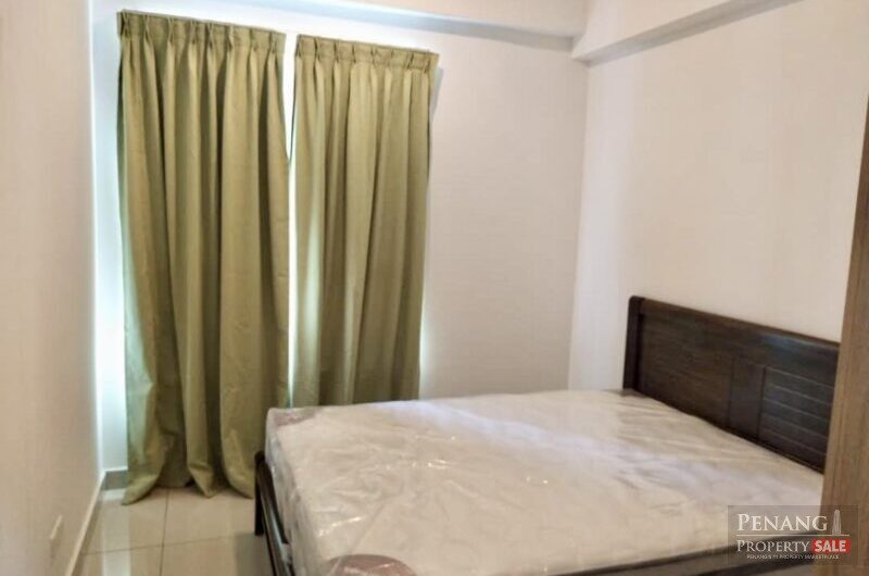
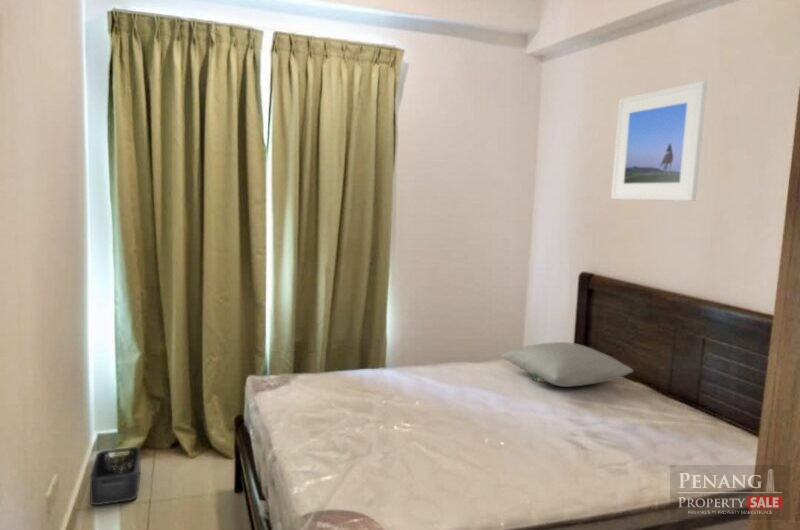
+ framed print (654, 145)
+ storage bin (116, 474)
+ pillow (564, 362)
